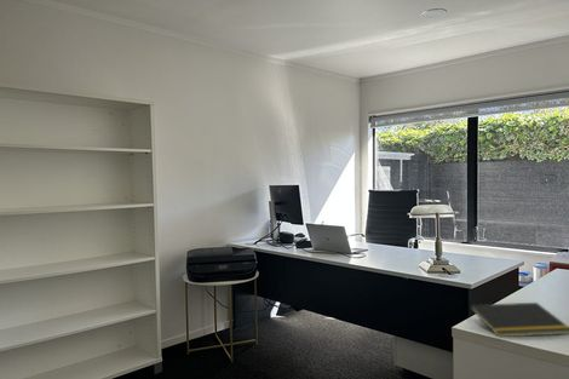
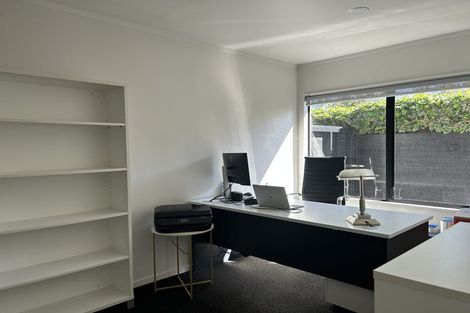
- notepad (518, 318)
